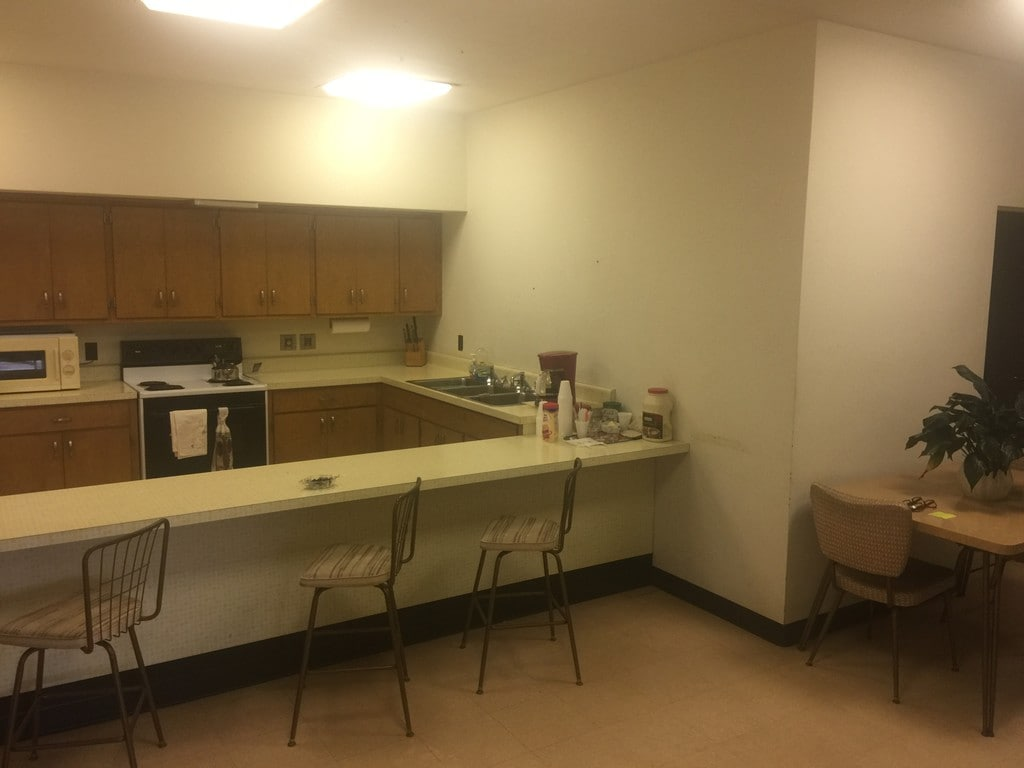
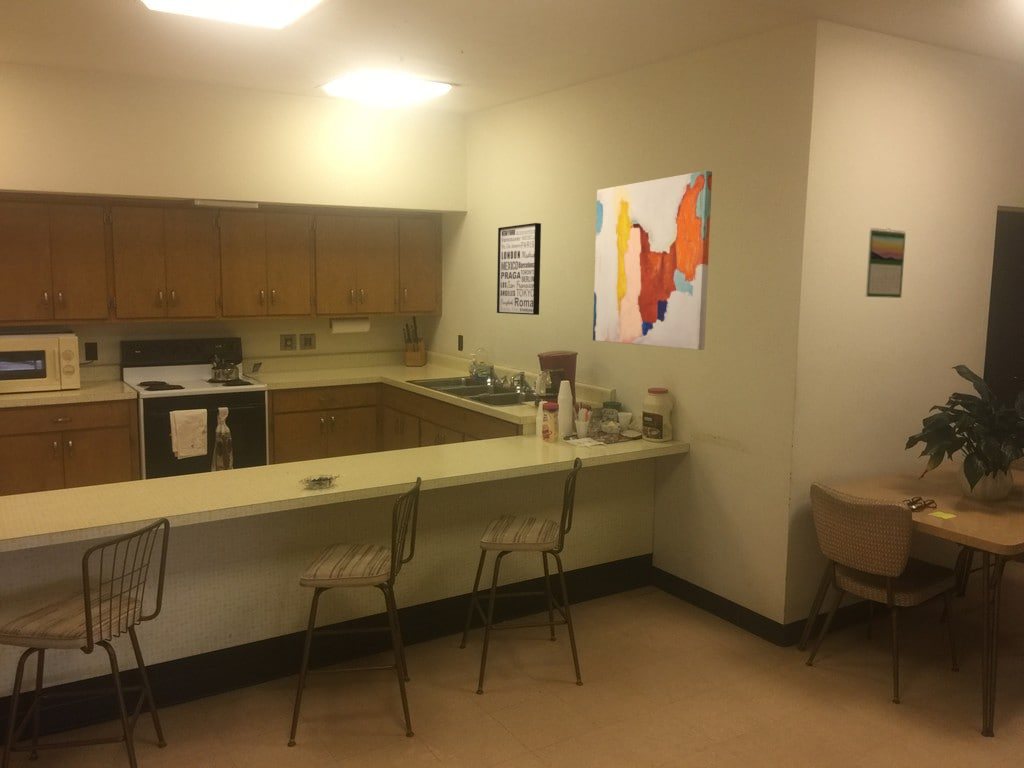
+ wall art (518, 270)
+ calendar (885, 262)
+ wall art (646, 263)
